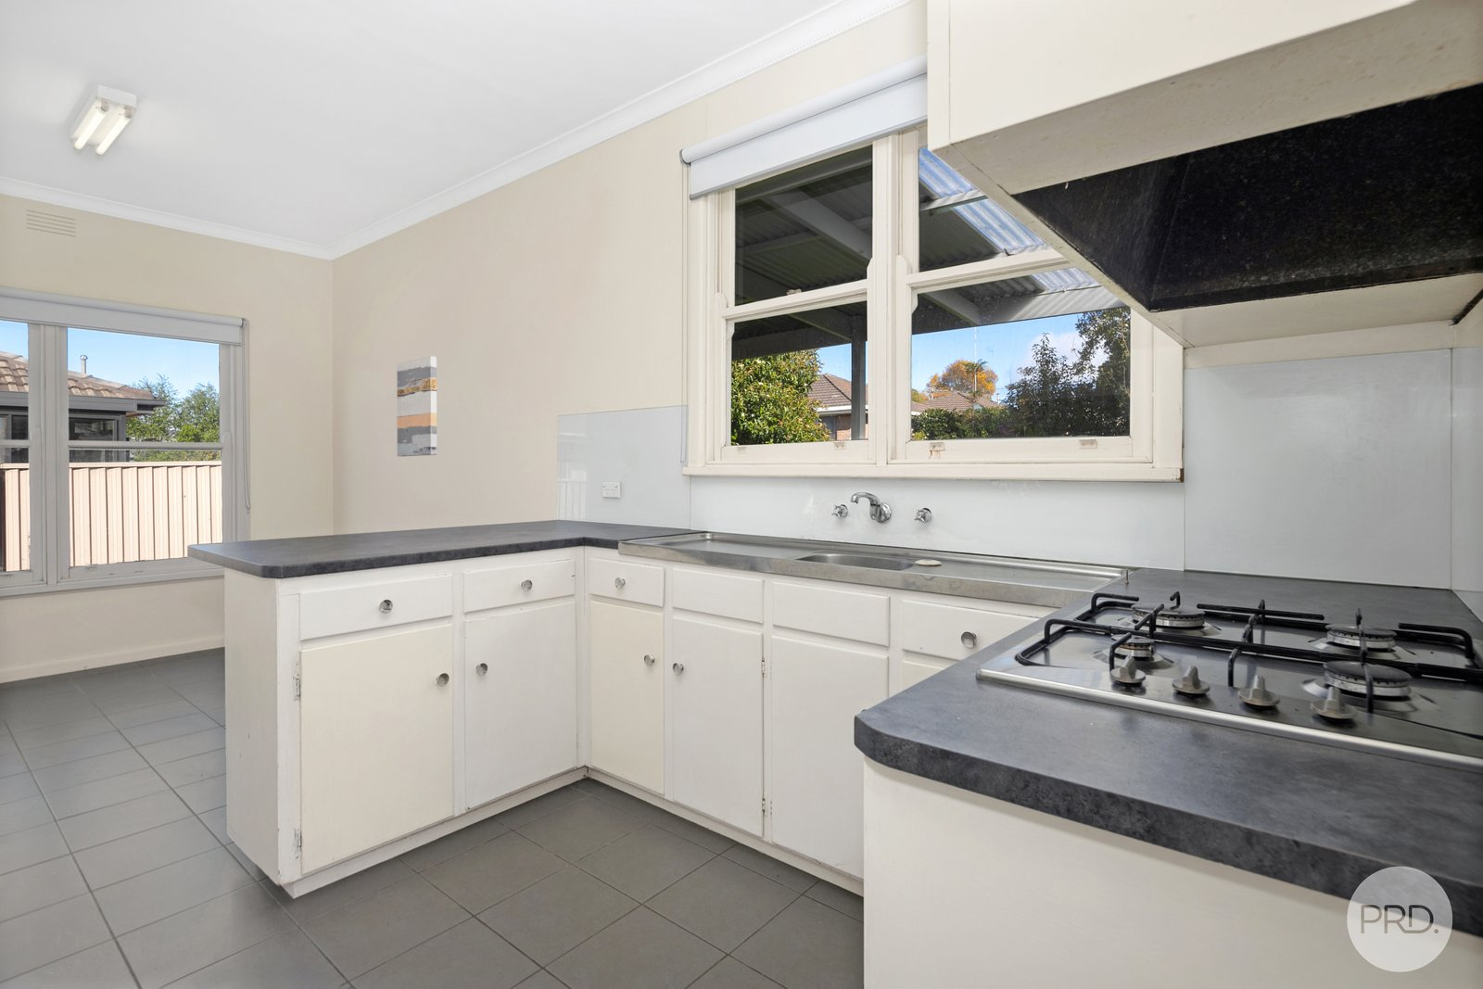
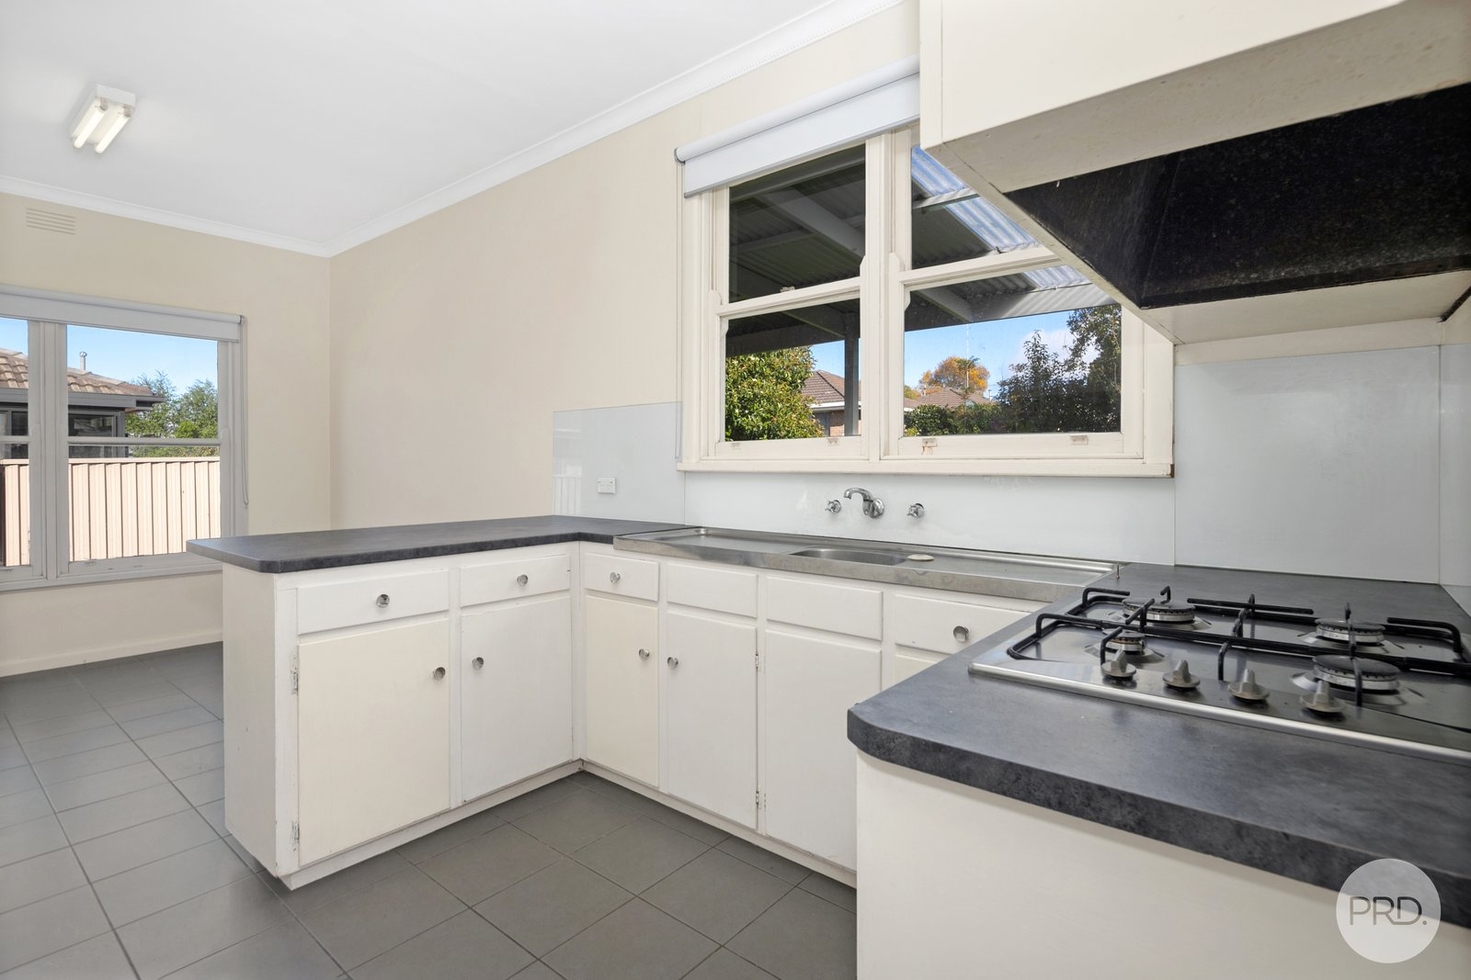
- wall art (416, 407)
